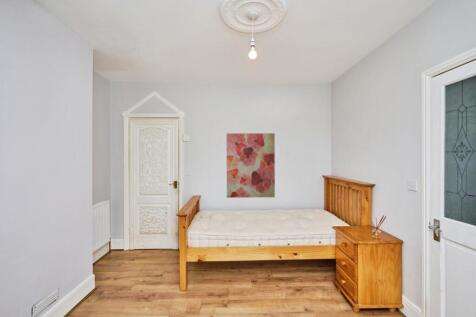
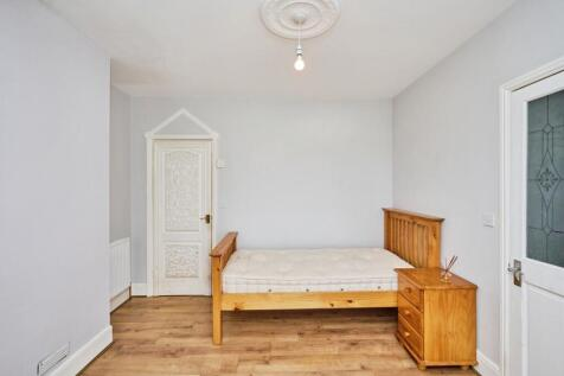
- wall art (250, 165)
